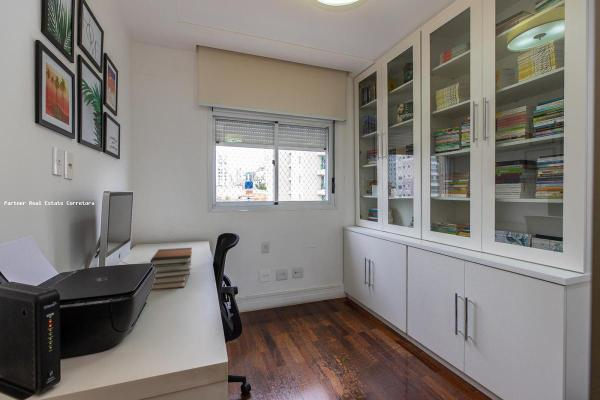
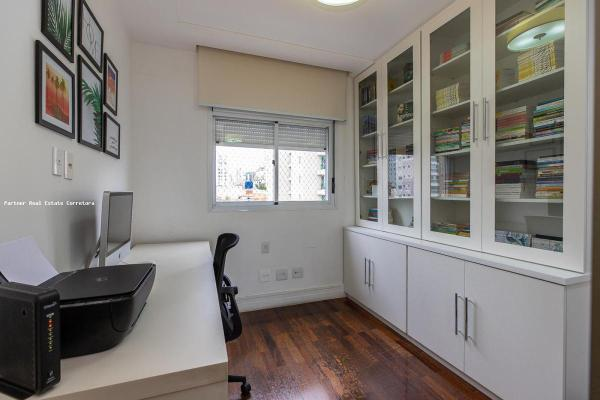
- book stack (172, 266)
